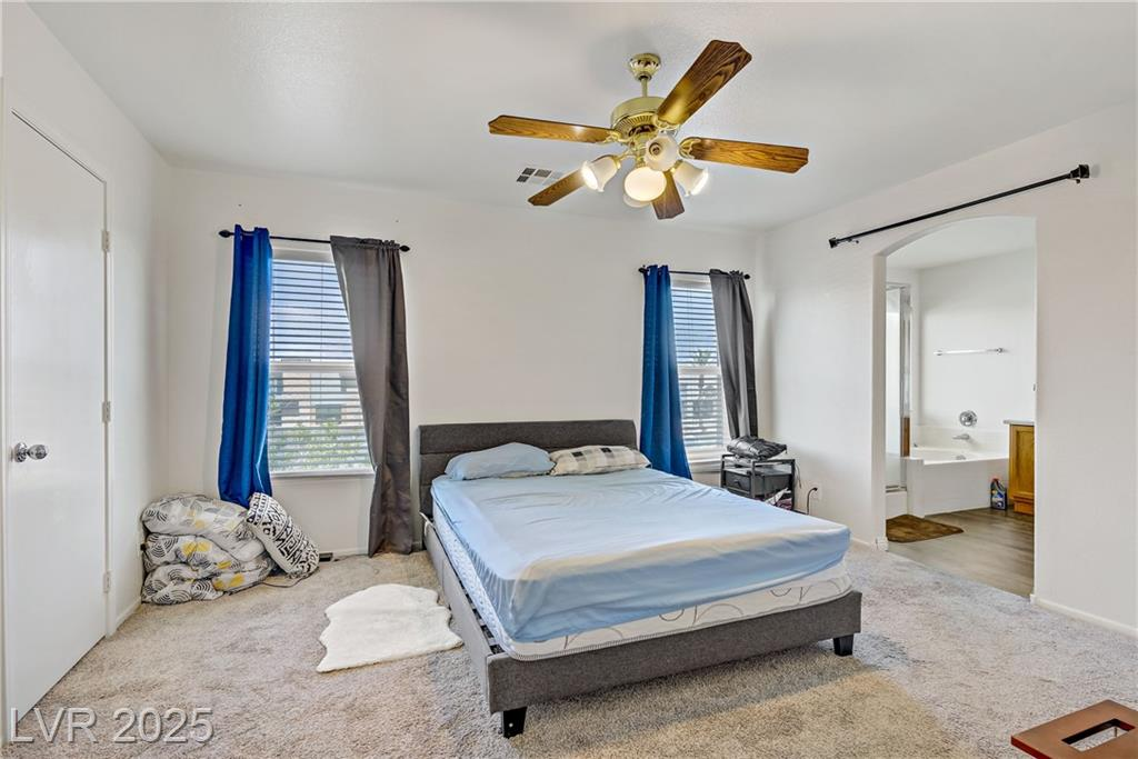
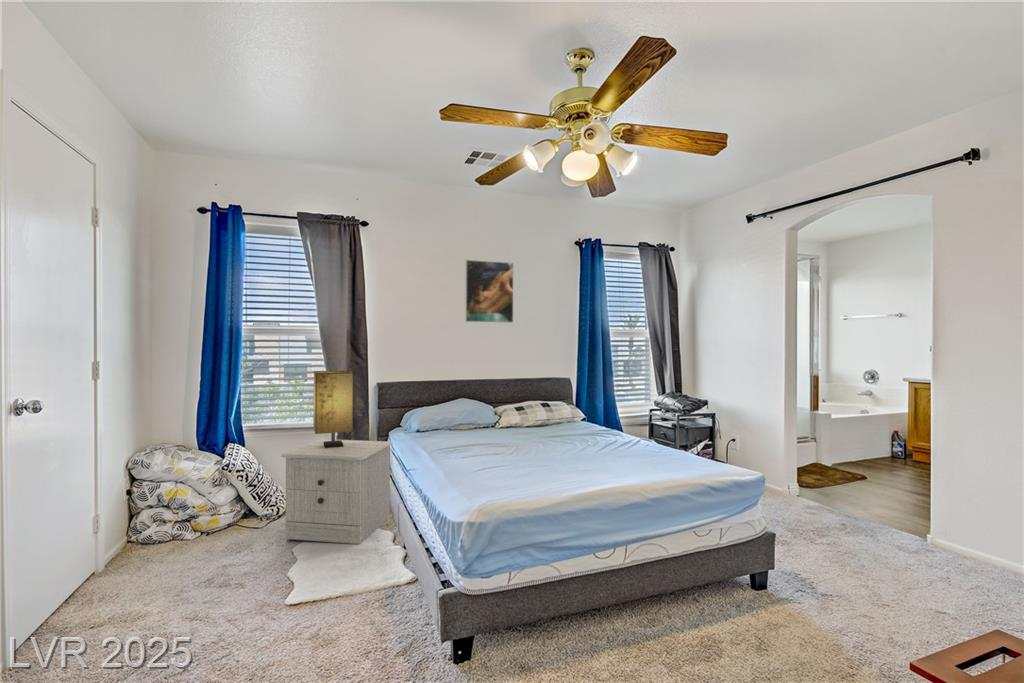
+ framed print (489, 291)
+ table lamp (333, 408)
+ nightstand (338, 488)
